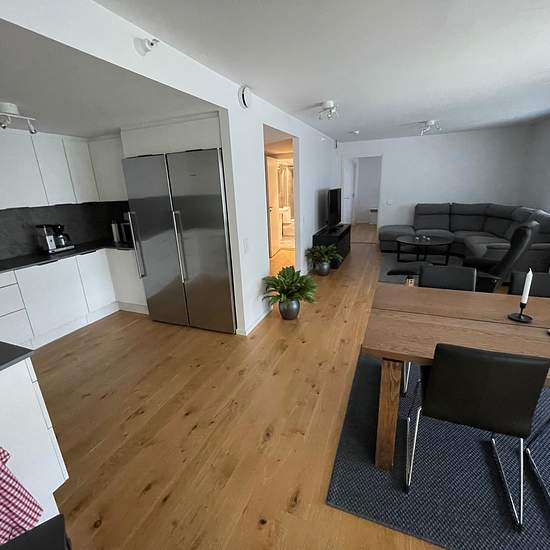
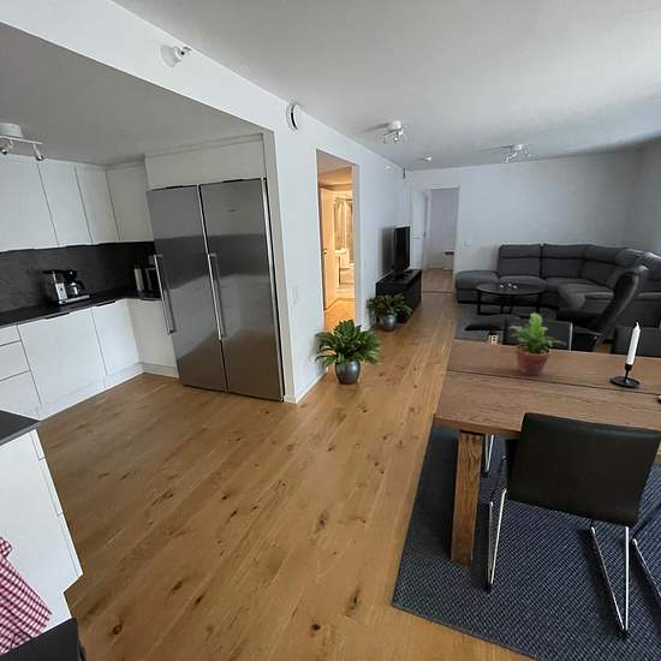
+ potted plant (534, 346)
